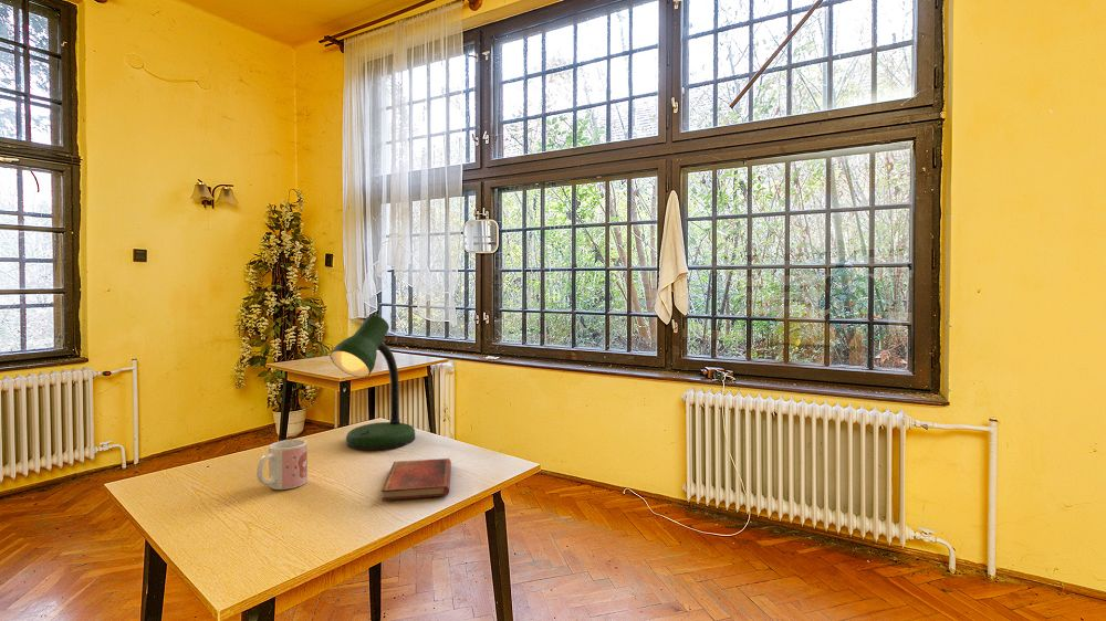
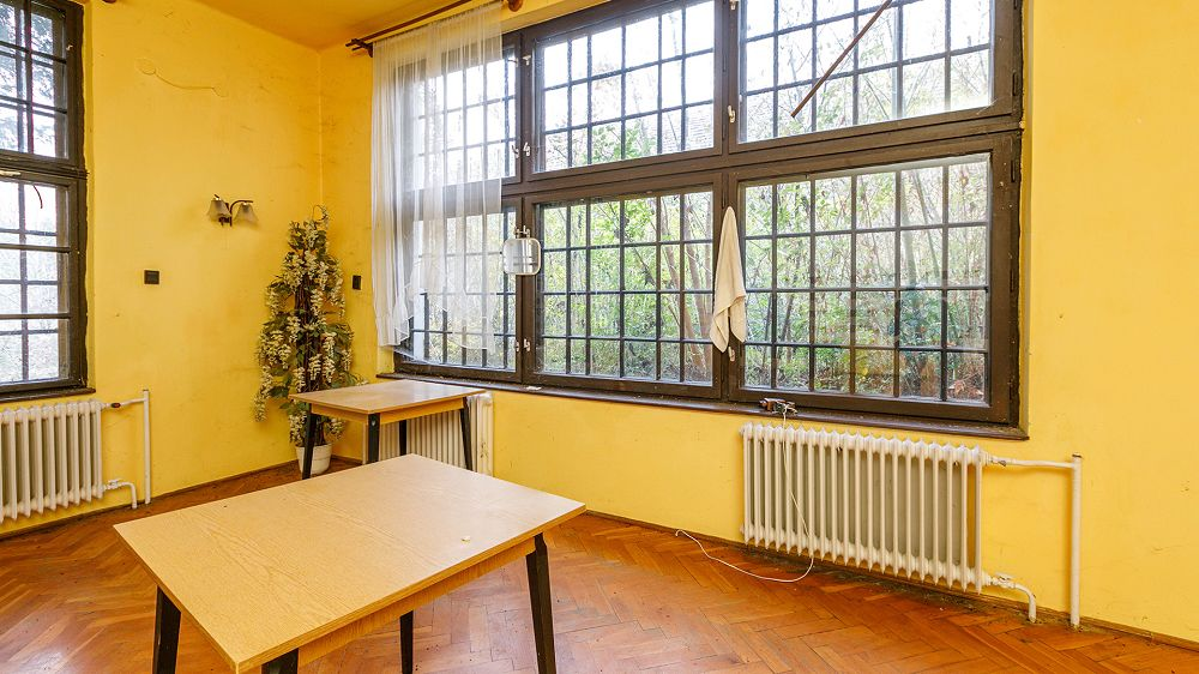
- mug (283, 465)
- desk lamp (368, 375)
- diary (419, 476)
